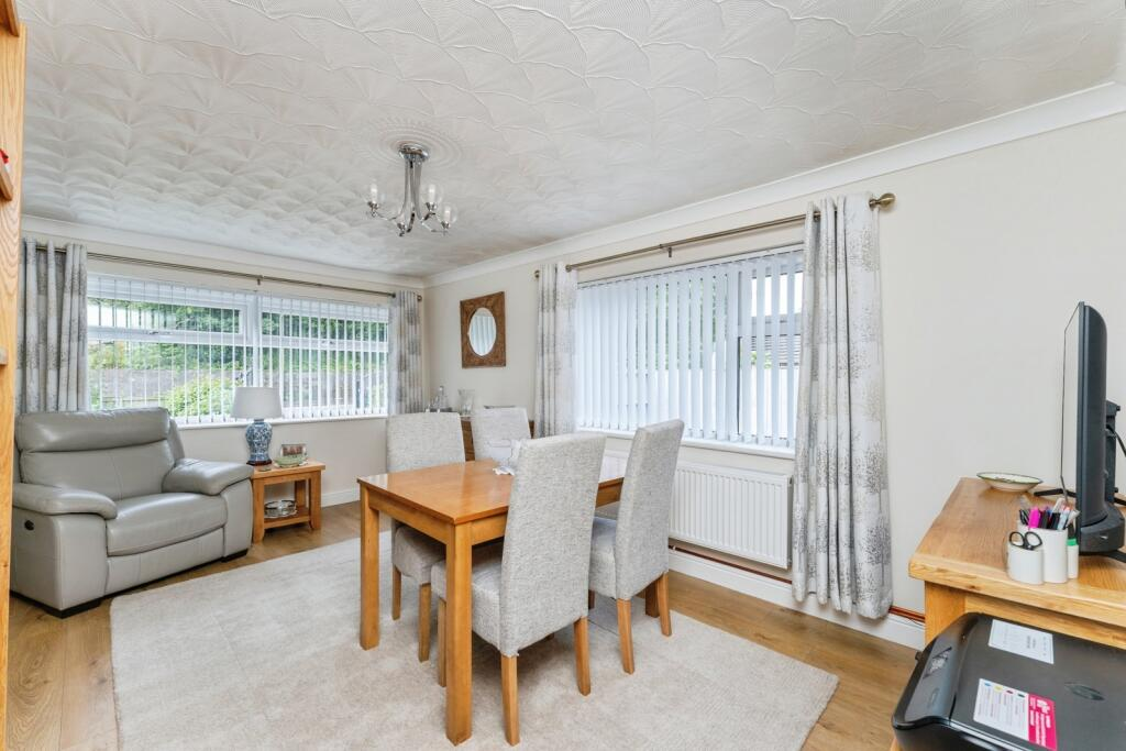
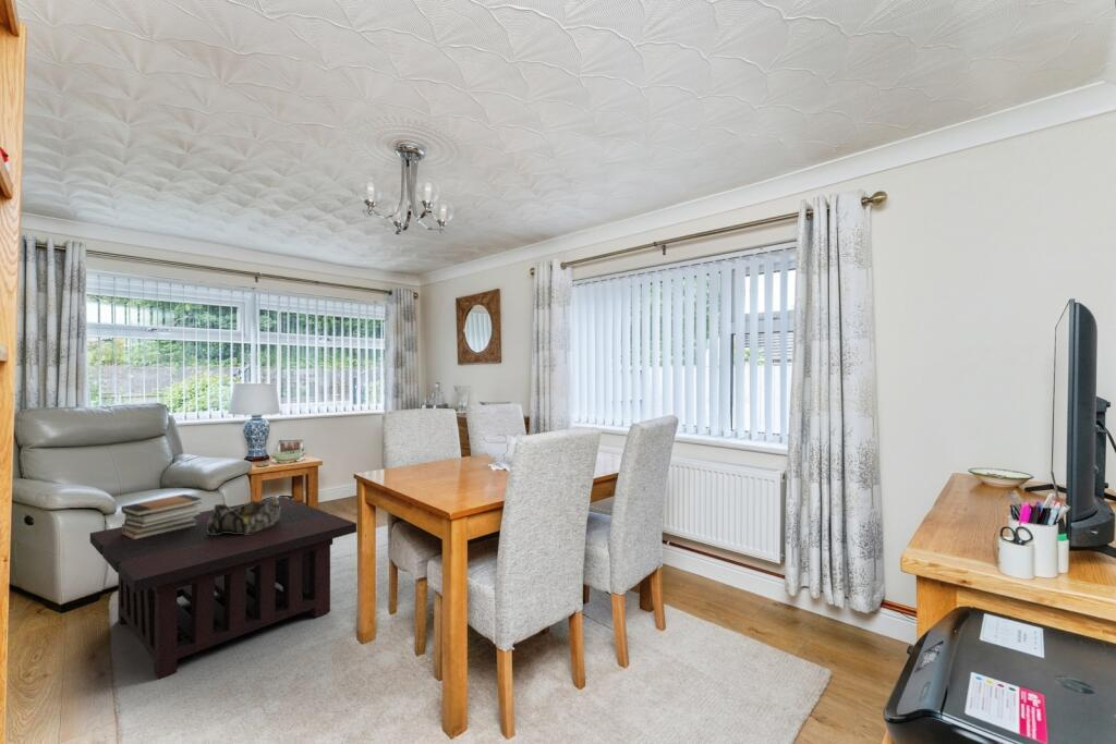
+ coffee table (227, 572)
+ book stack (162, 514)
+ decorative bowl (245, 513)
